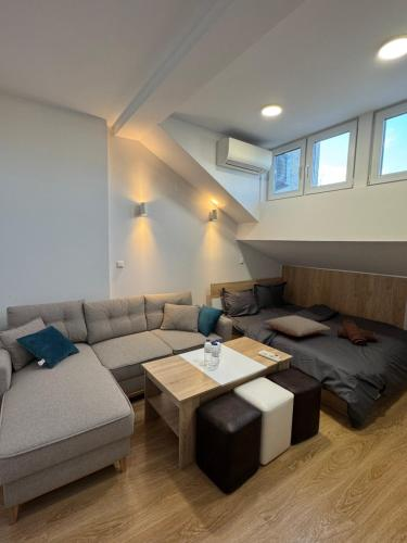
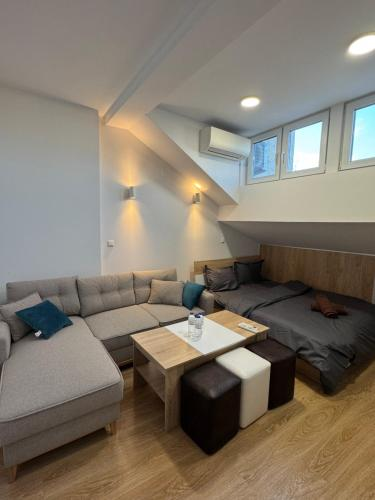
- pillow (295, 325)
